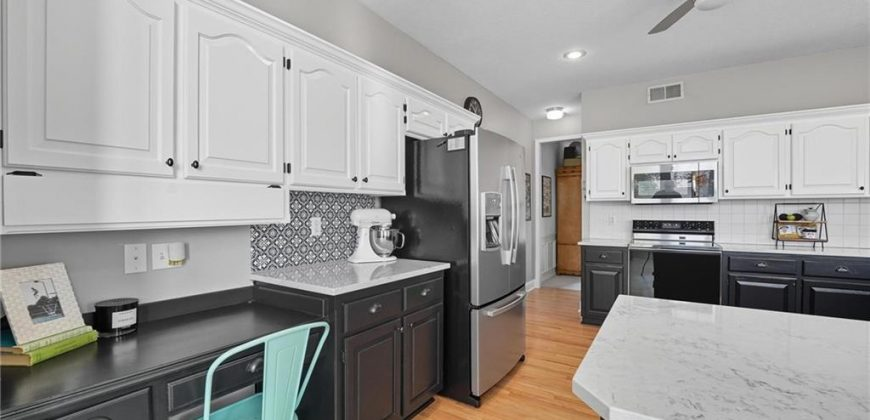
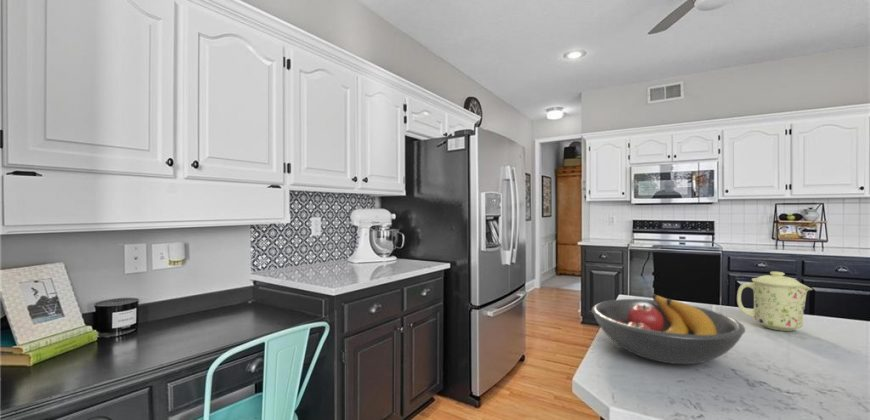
+ mug (773, 299)
+ fruit bowl (661, 328)
